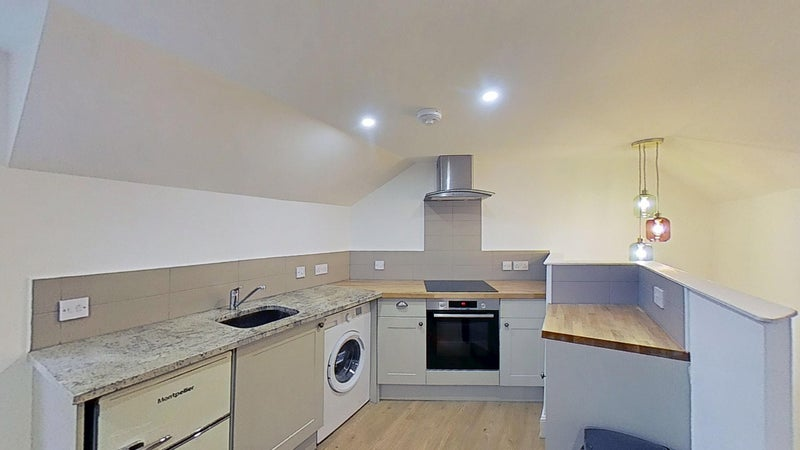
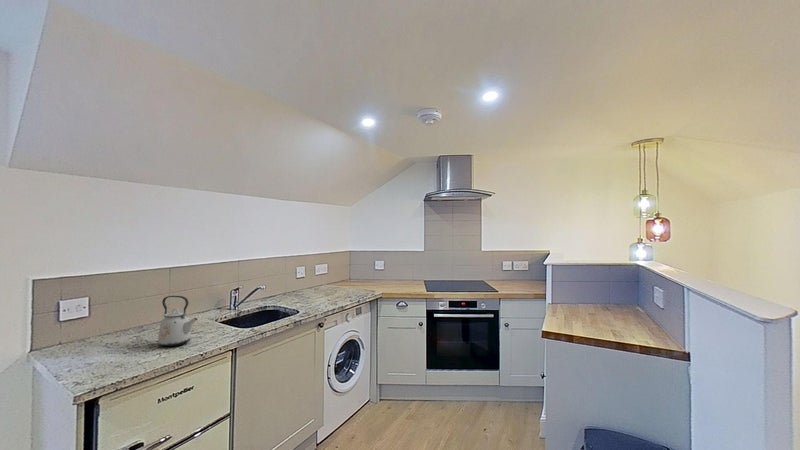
+ kettle (179, 320)
